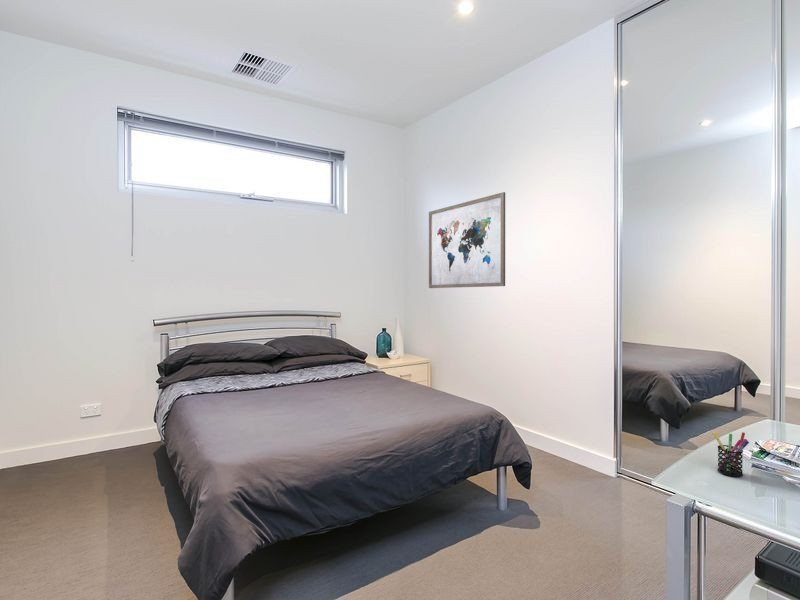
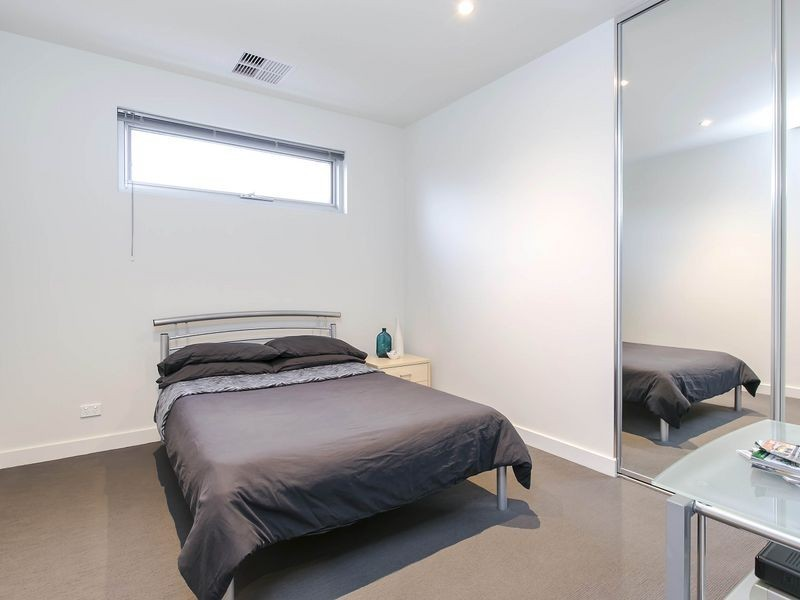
- pen holder (731, 451)
- wall art (463, 245)
